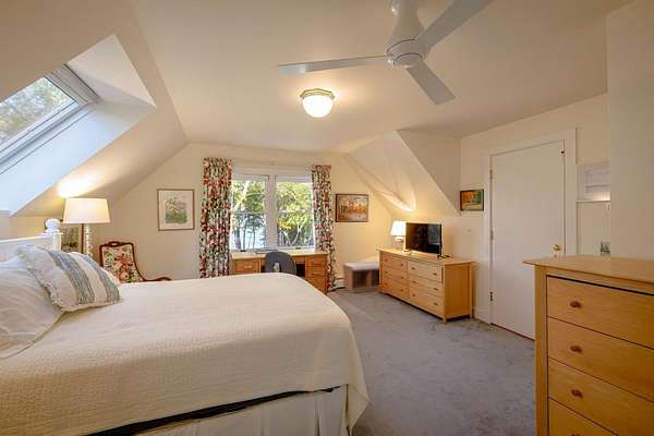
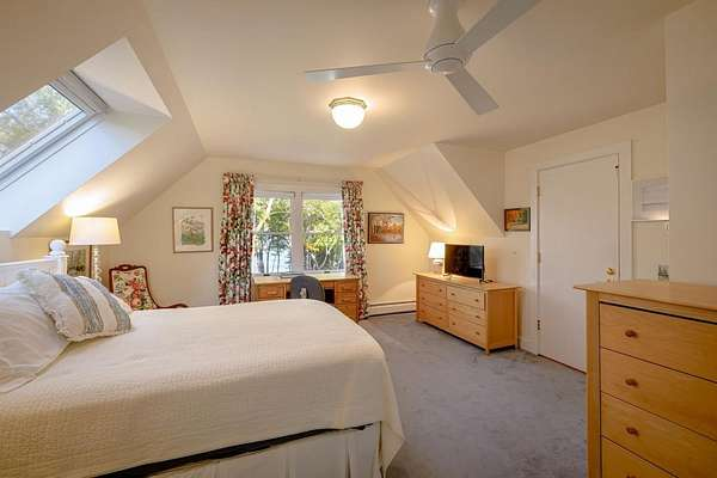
- bench (365, 276)
